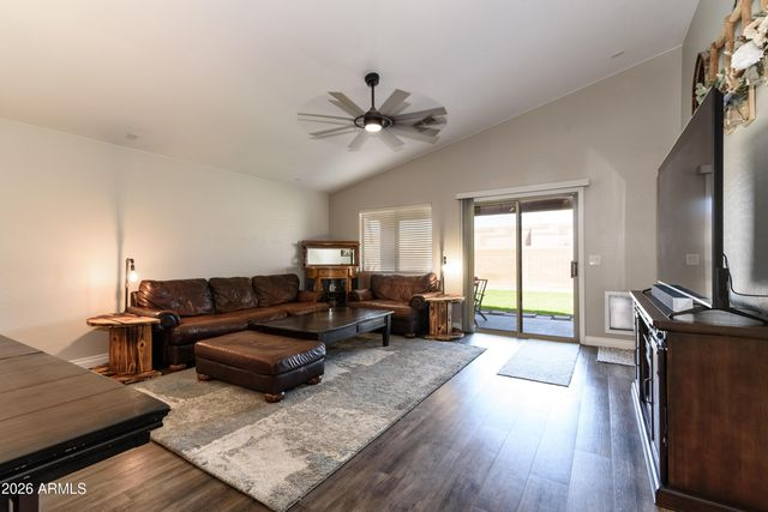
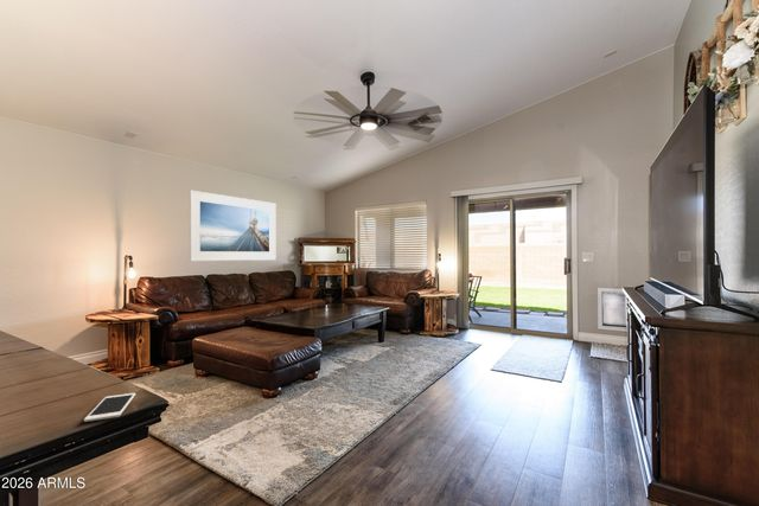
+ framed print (237, 229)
+ cell phone (111, 405)
